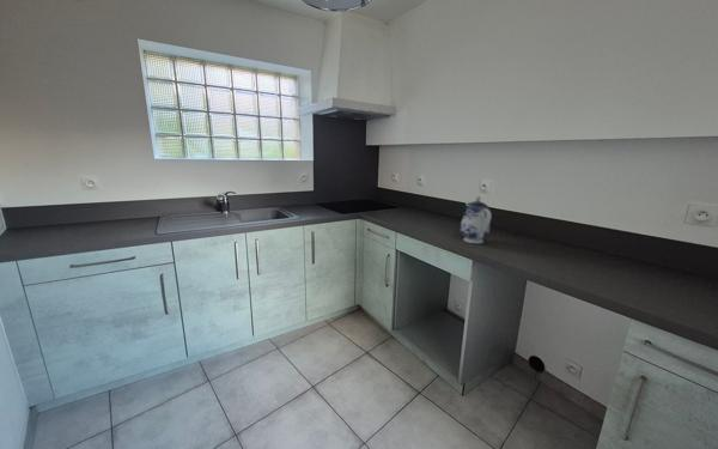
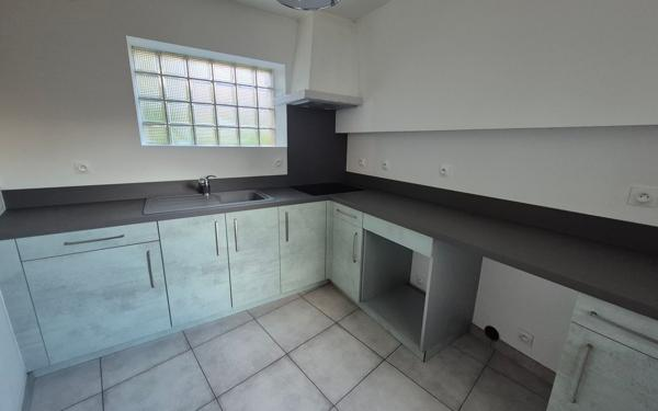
- teapot (475, 218)
